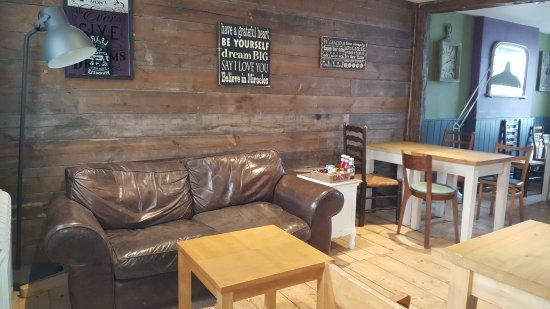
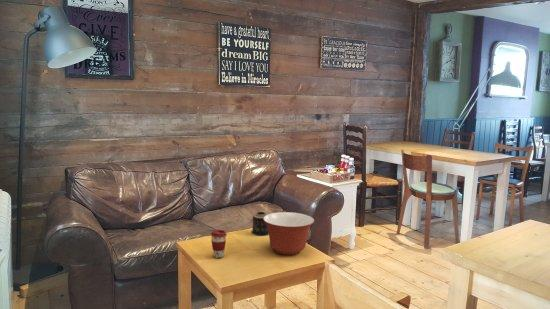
+ coffee cup (218, 244)
+ candle (259, 222)
+ mixing bowl (288, 234)
